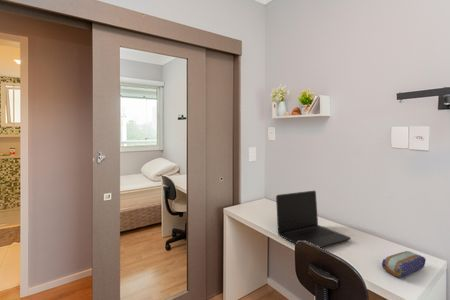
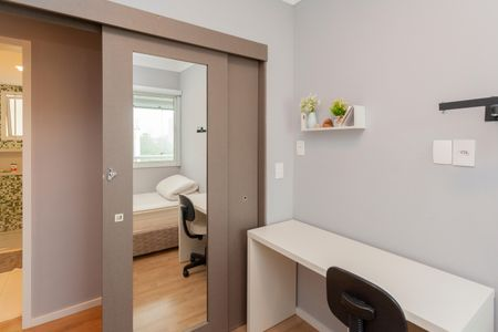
- pencil case (403, 262)
- laptop (312, 216)
